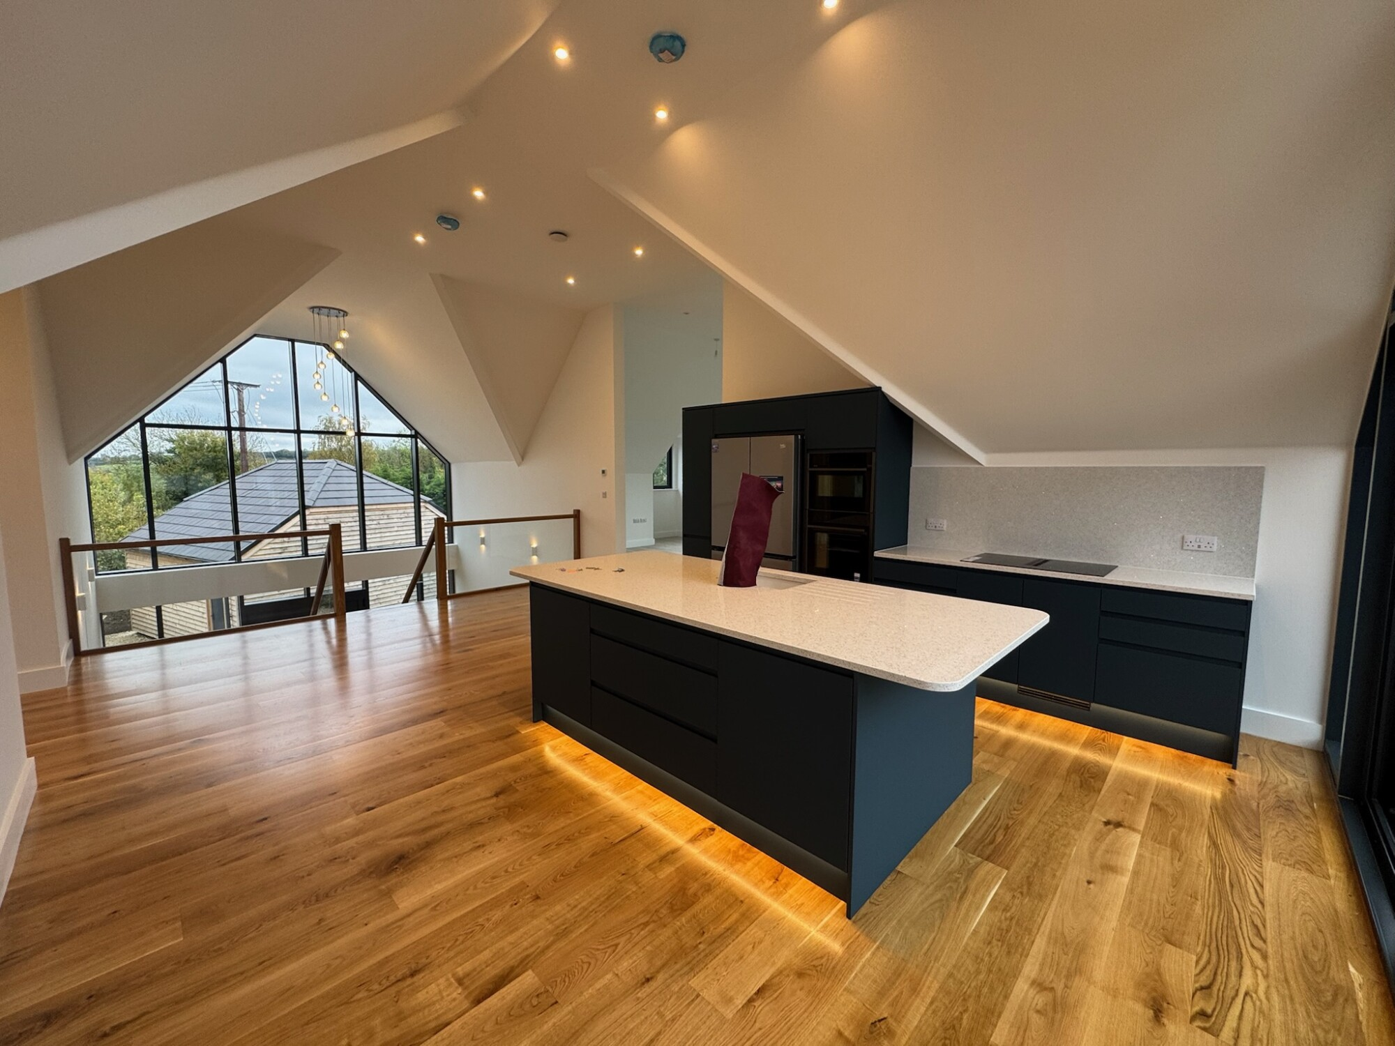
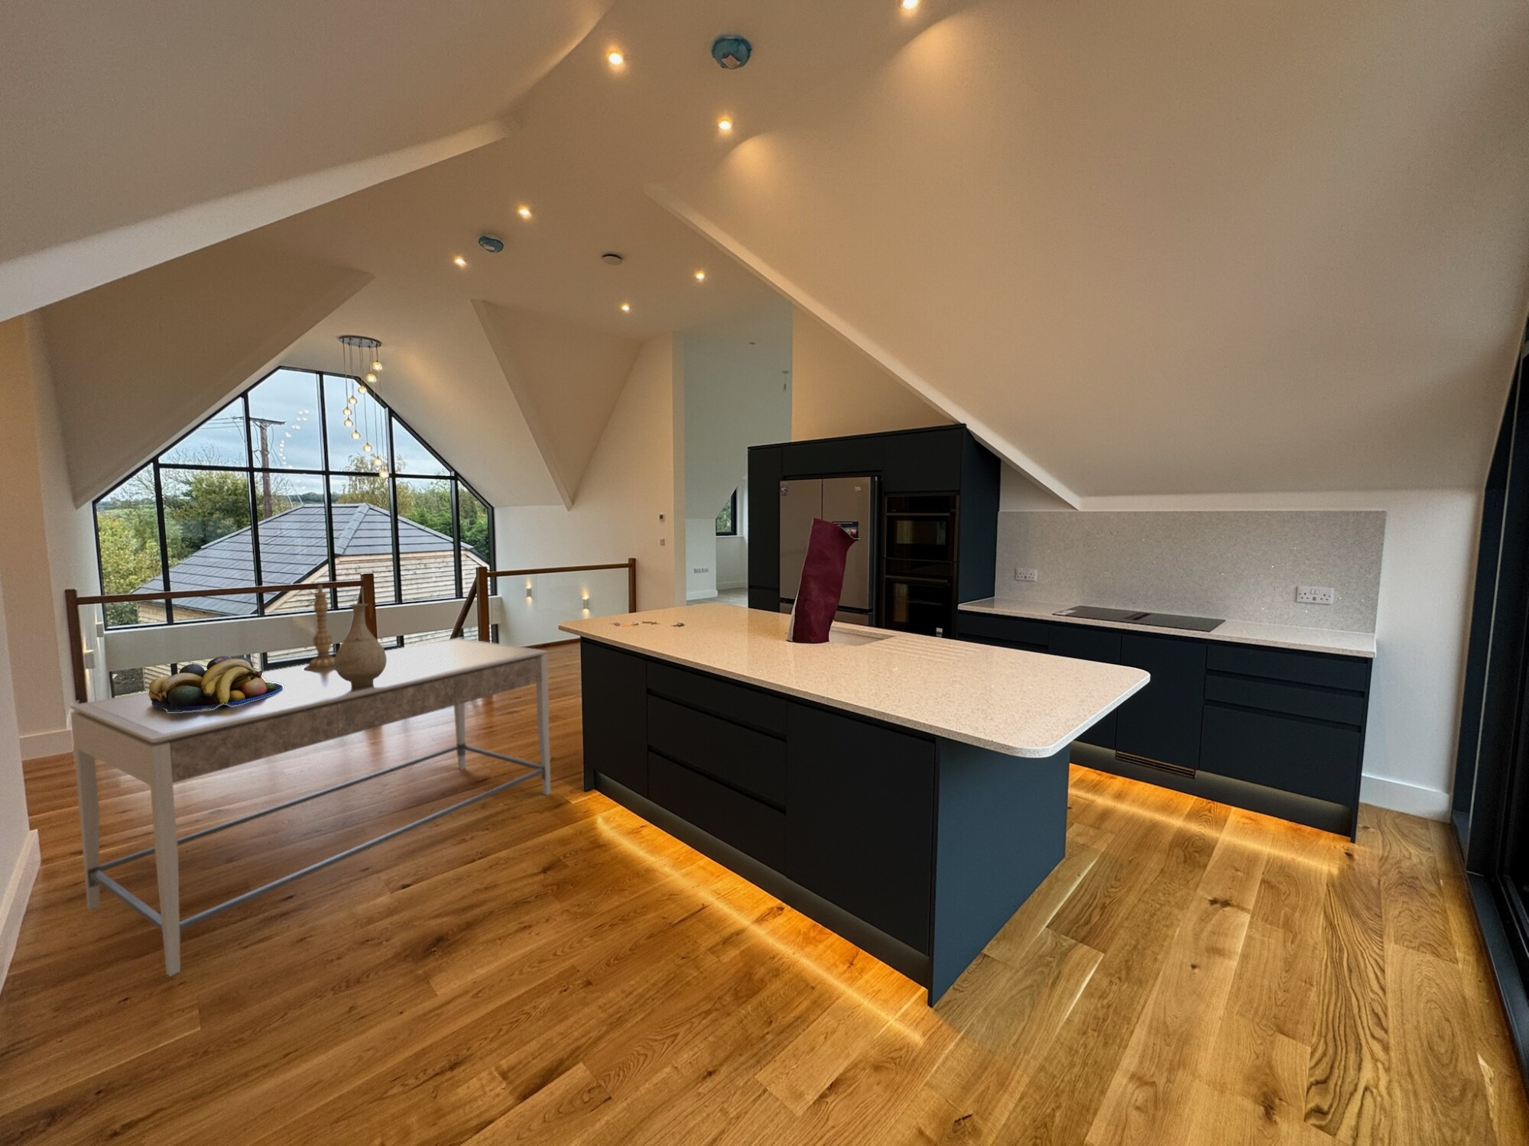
+ dining table (361, 776)
+ vase (360, 644)
+ fruit bowl (220, 677)
+ candlestick (321, 625)
